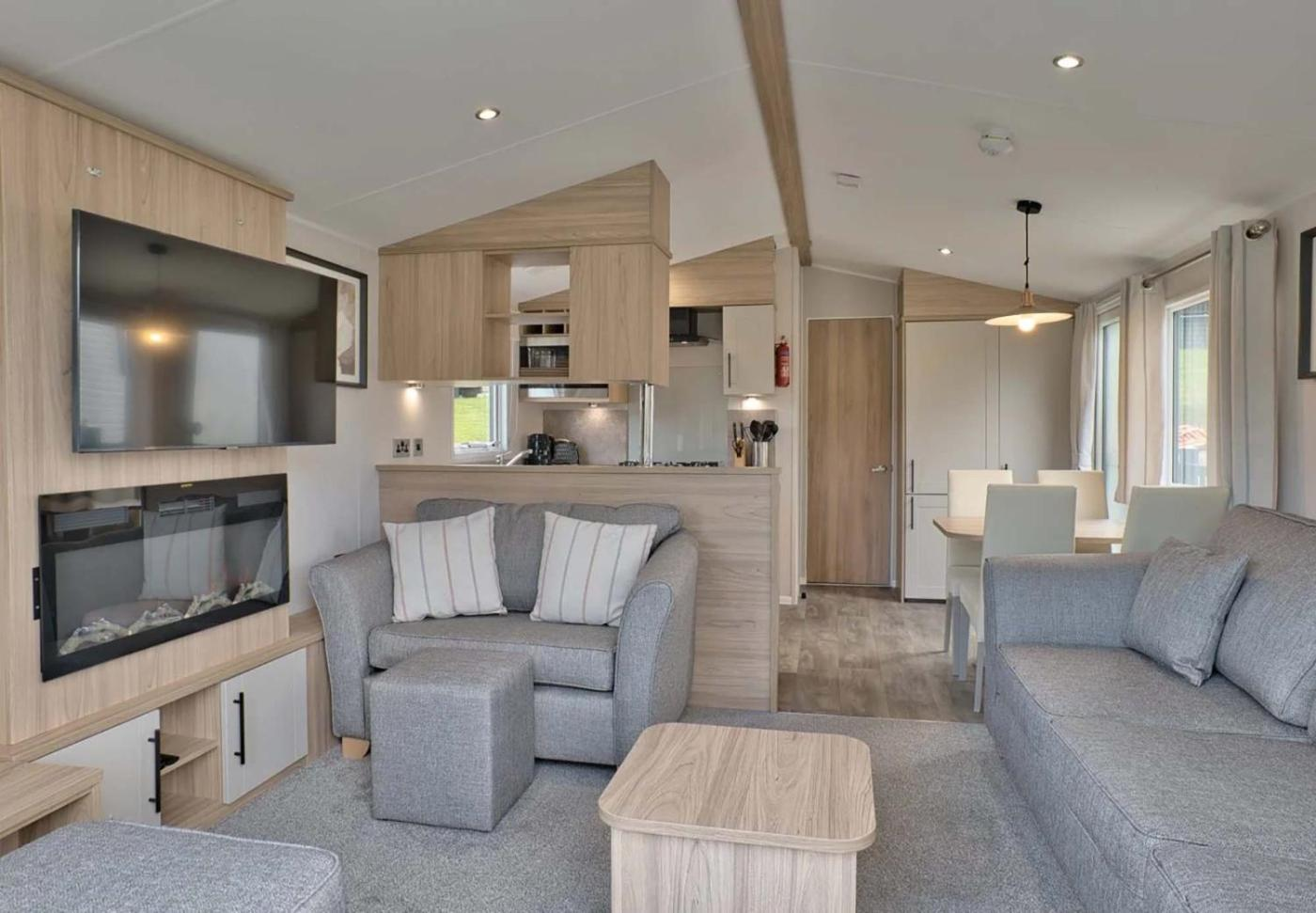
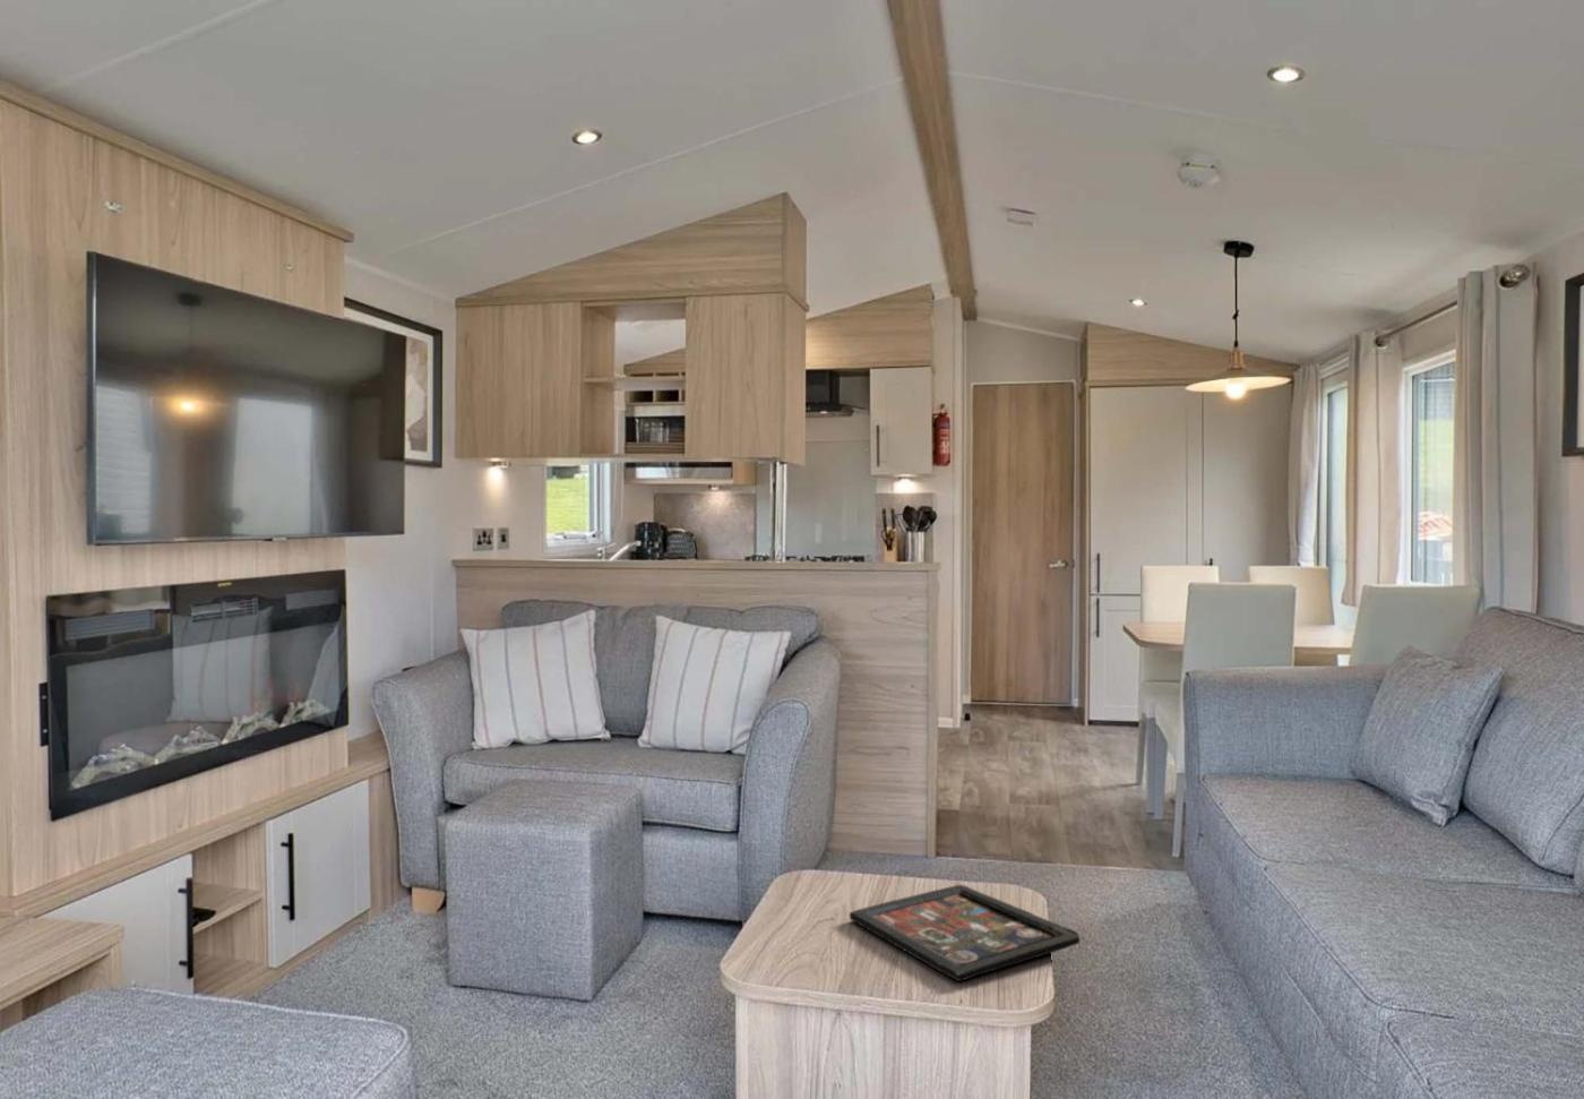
+ decorative tray (959, 927)
